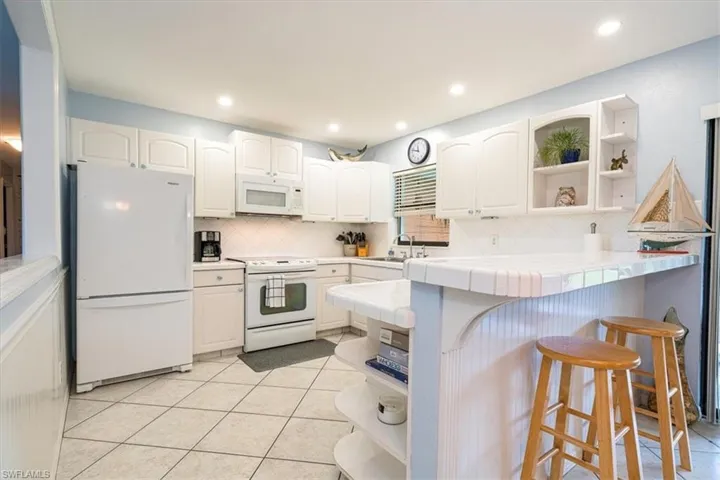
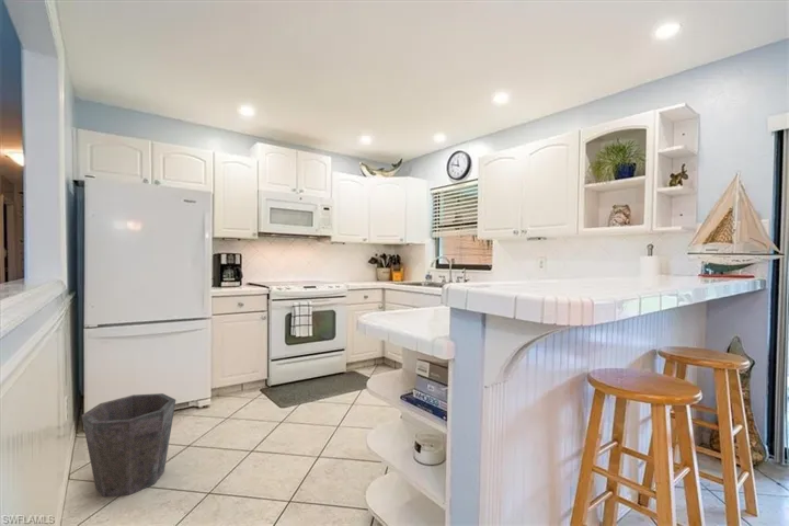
+ waste bin (130, 443)
